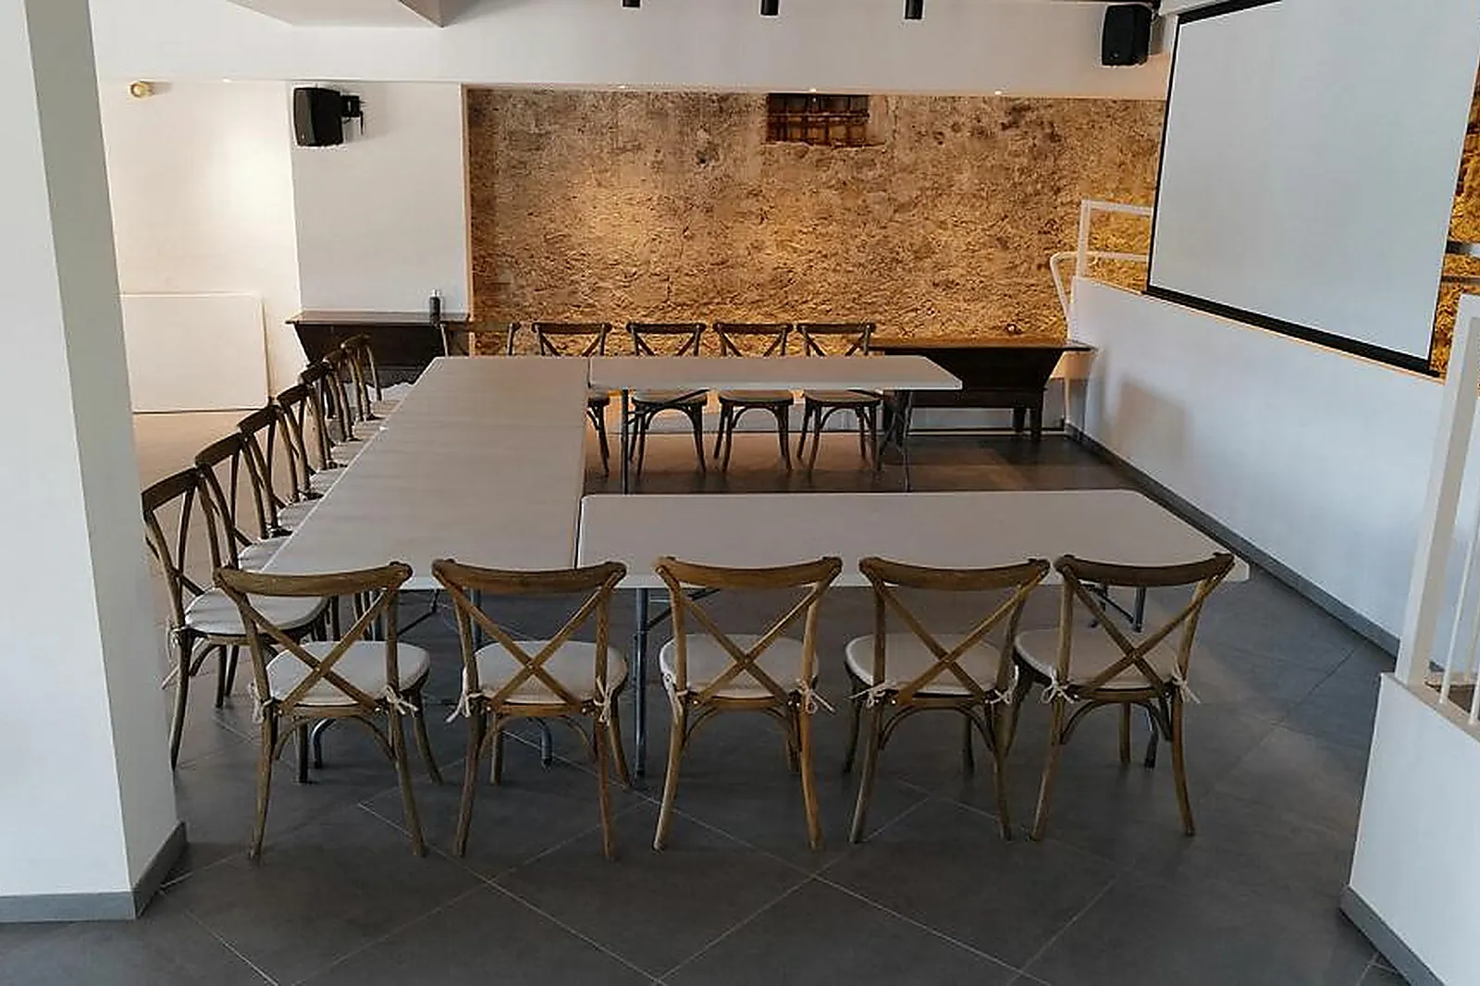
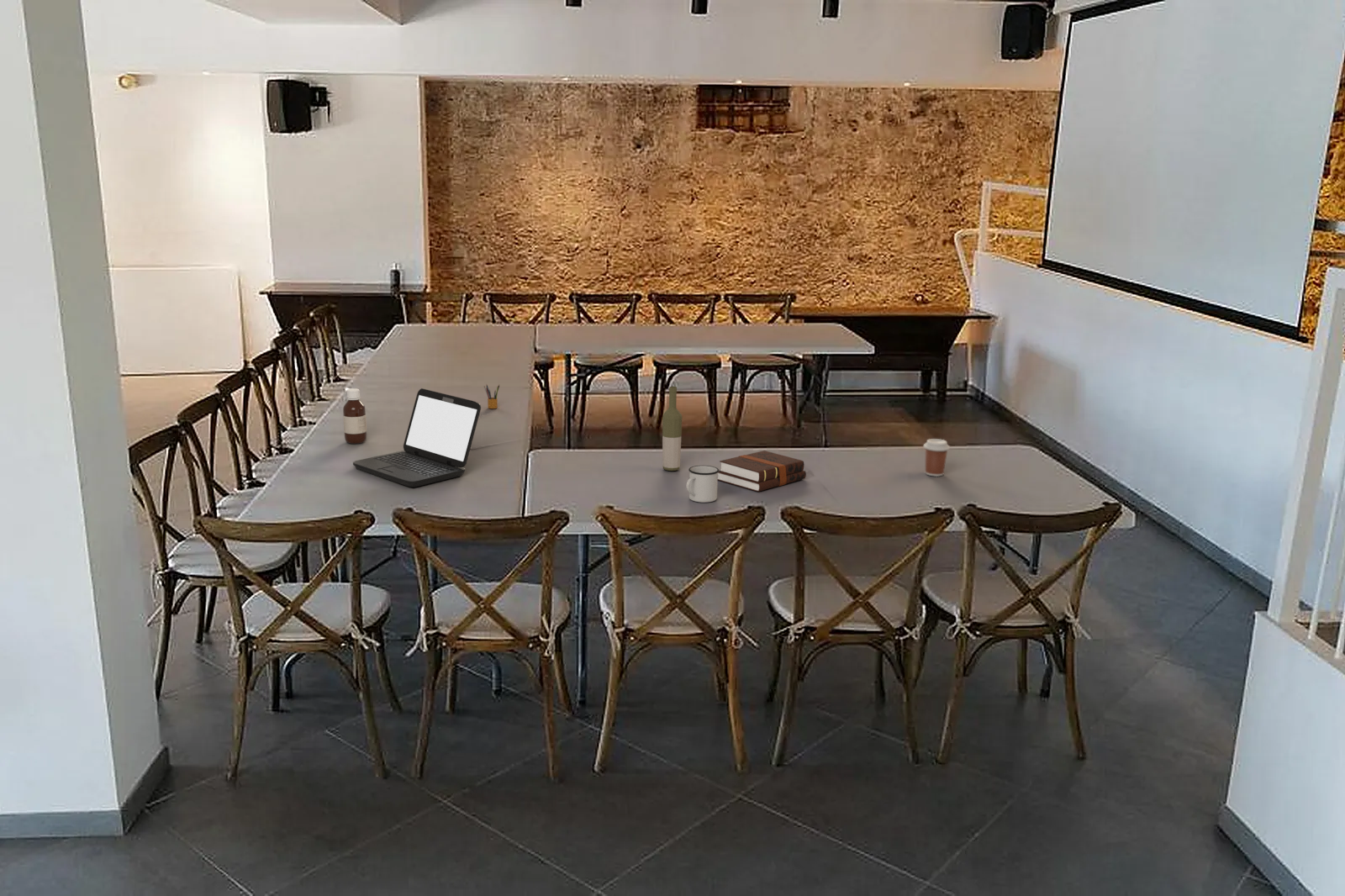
+ hardback book (761, 470)
+ laptop (415, 435)
+ bottle (672, 428)
+ coffee cup (936, 457)
+ bottle (354, 415)
+ mug (700, 484)
+ pencil box (494, 396)
